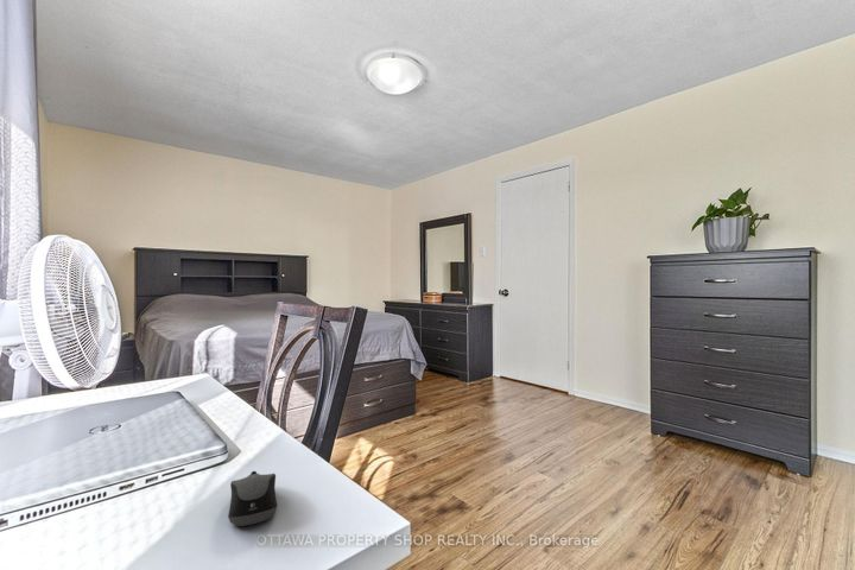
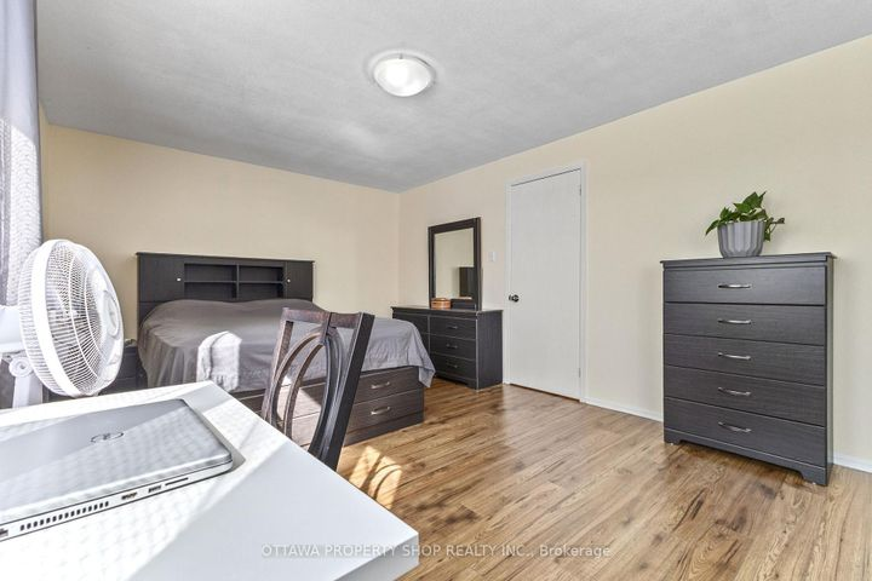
- computer mouse (253, 490)
